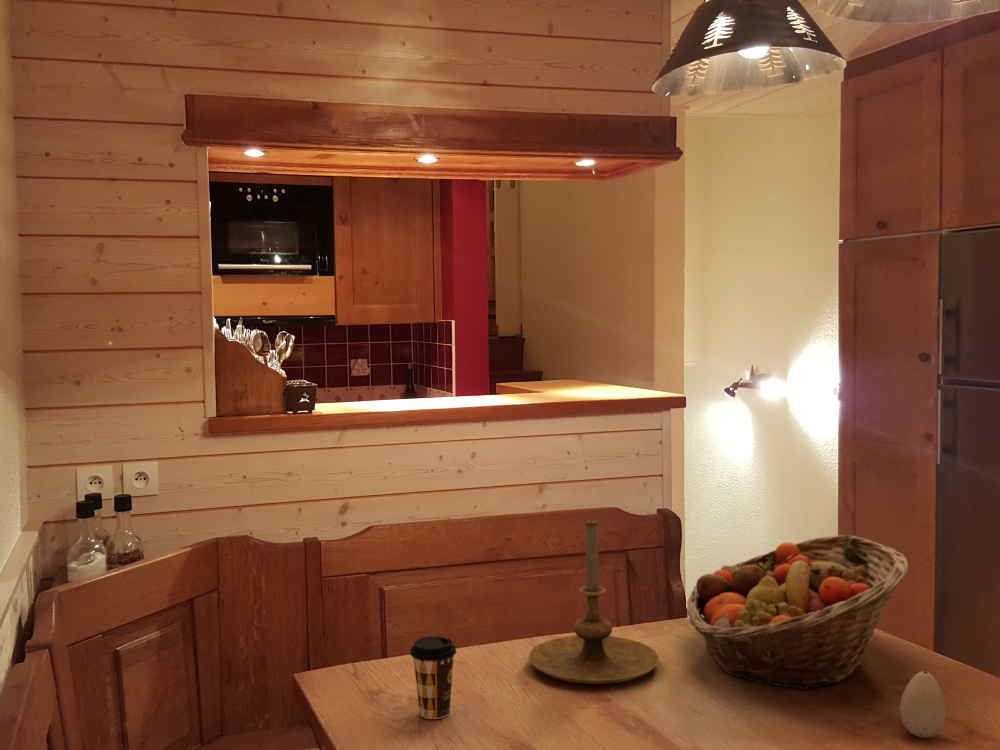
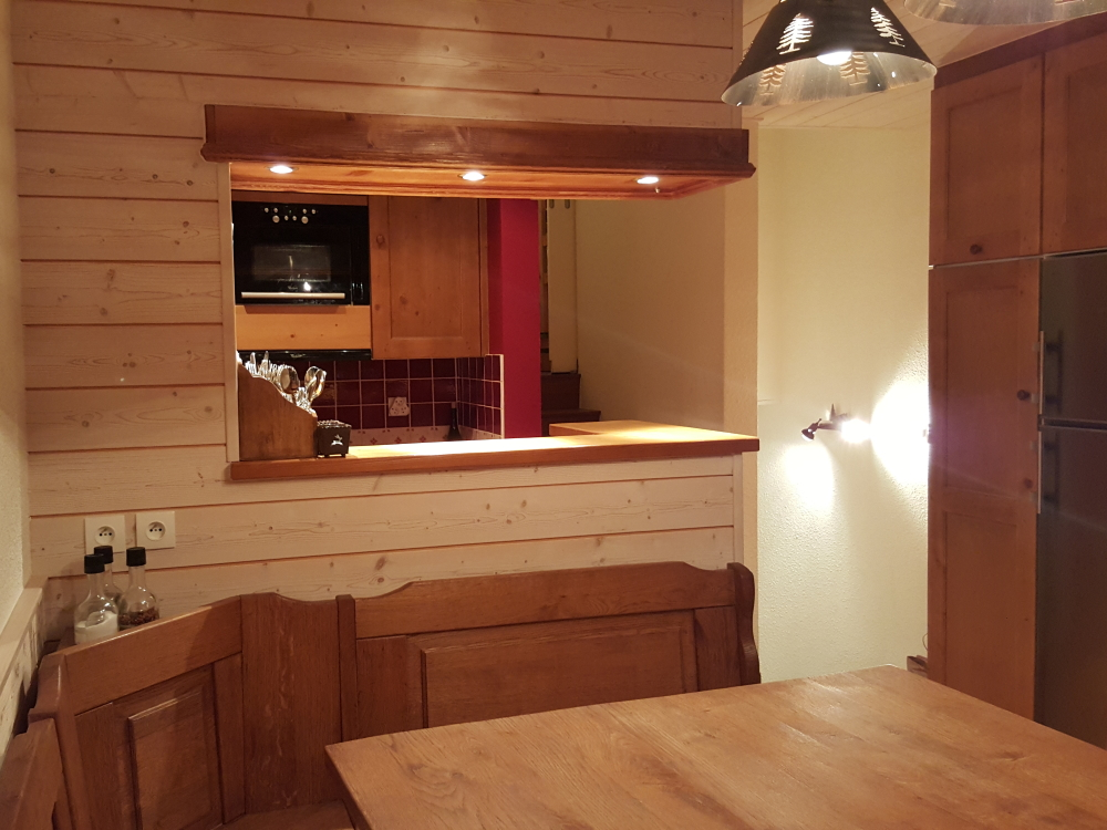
- coffee cup (433, 677)
- candle holder (592, 592)
- fruit basket (792, 602)
- decorative egg (922, 703)
